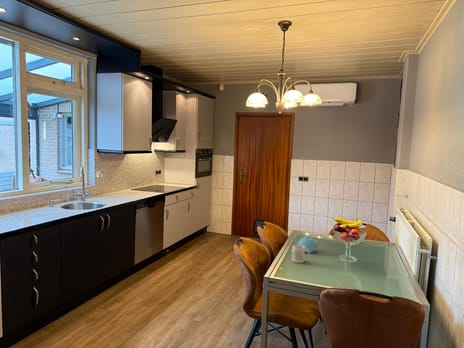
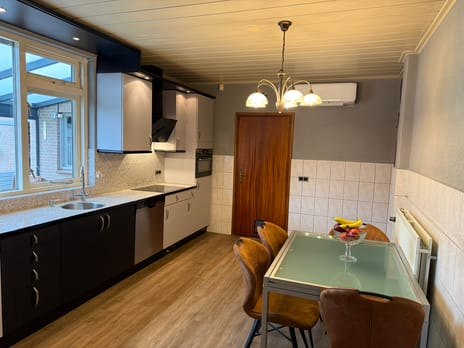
- teapot (305, 243)
- mug (300, 254)
